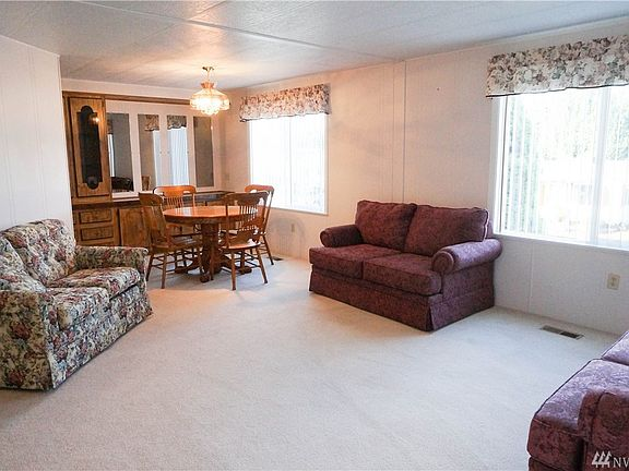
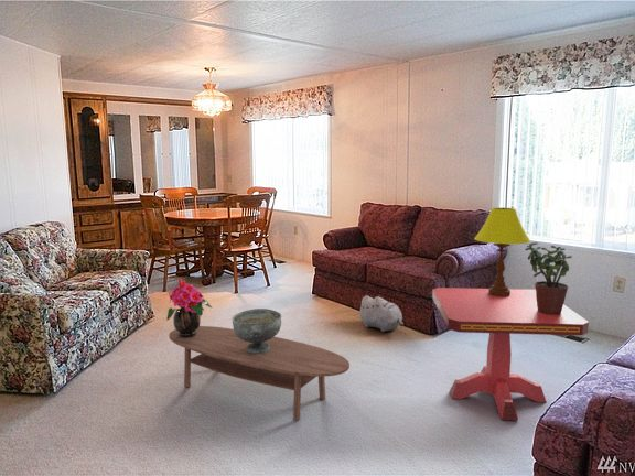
+ decorative bowl (257, 332)
+ potted flower (191, 305)
+ plush toy (384, 313)
+ coffee table (251, 369)
+ side table (498, 350)
+ potted plant (550, 277)
+ table lamp (501, 250)
